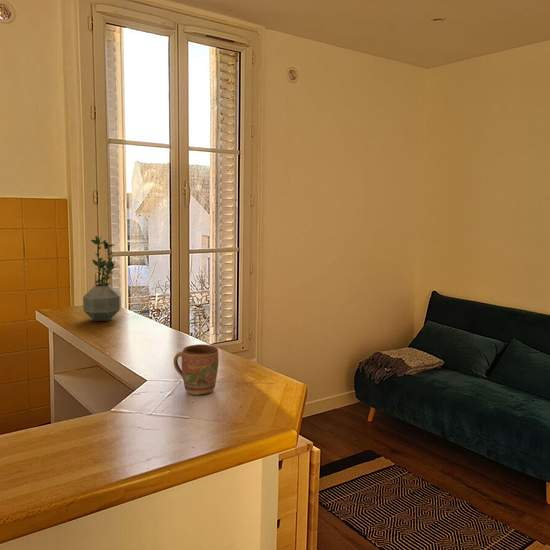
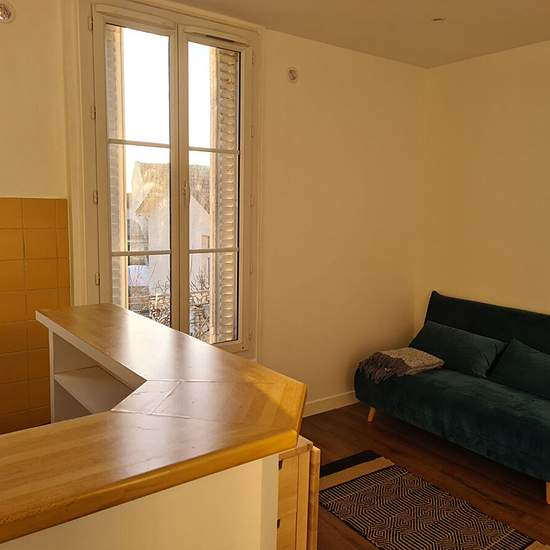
- mug (198, 368)
- potted plant (102, 277)
